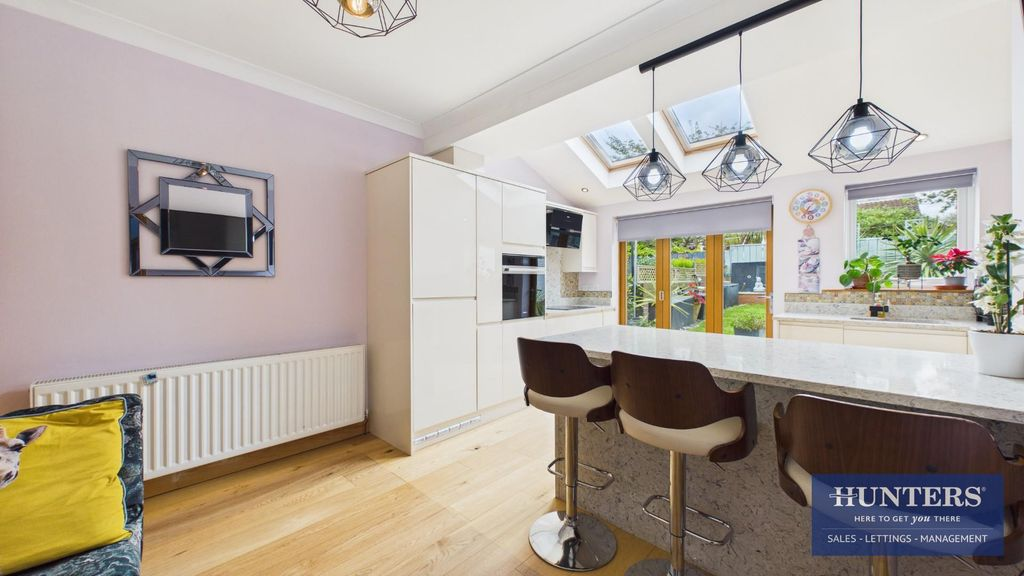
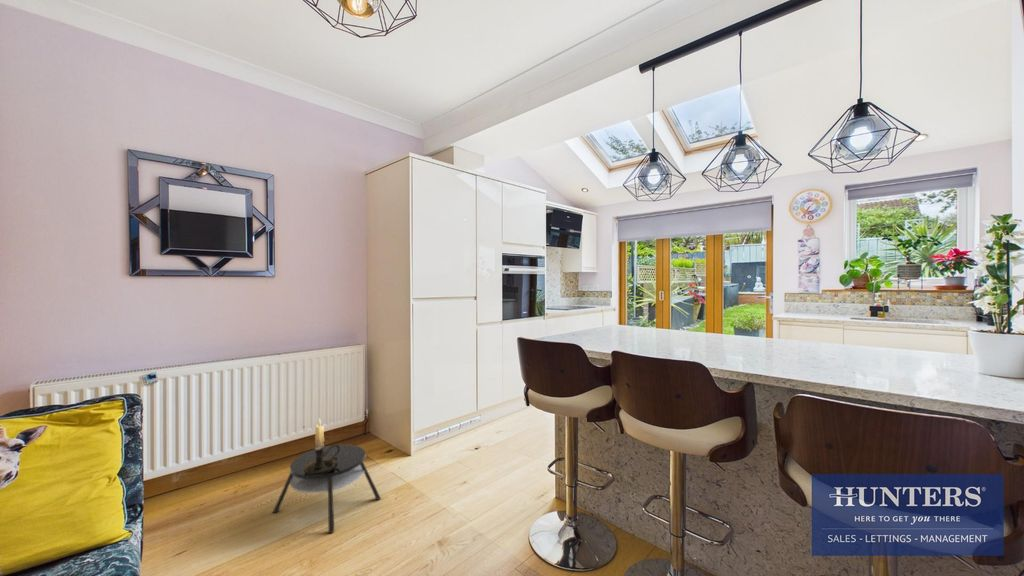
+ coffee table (329, 481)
+ candle holder (323, 441)
